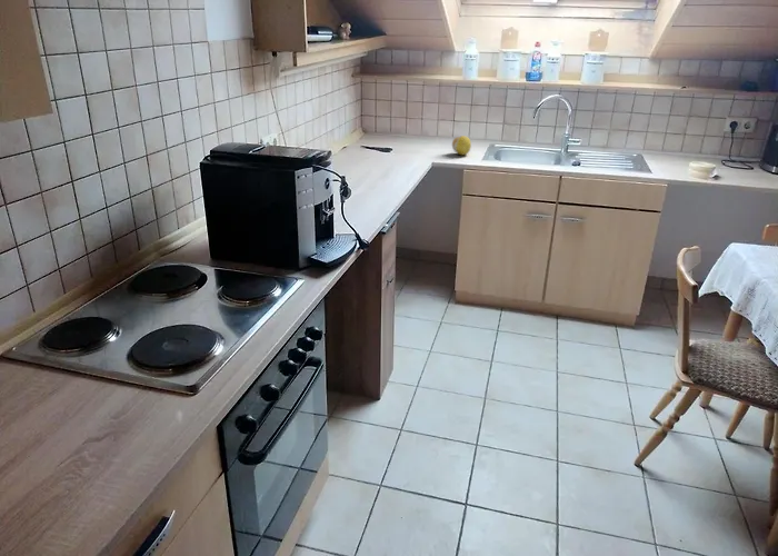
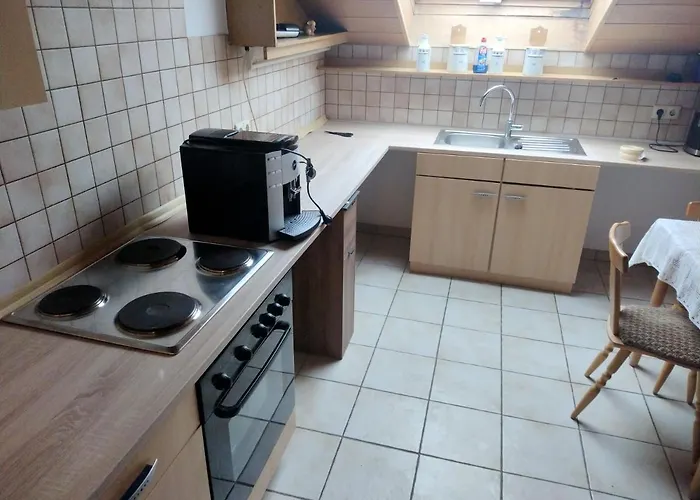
- fruit (461, 145)
